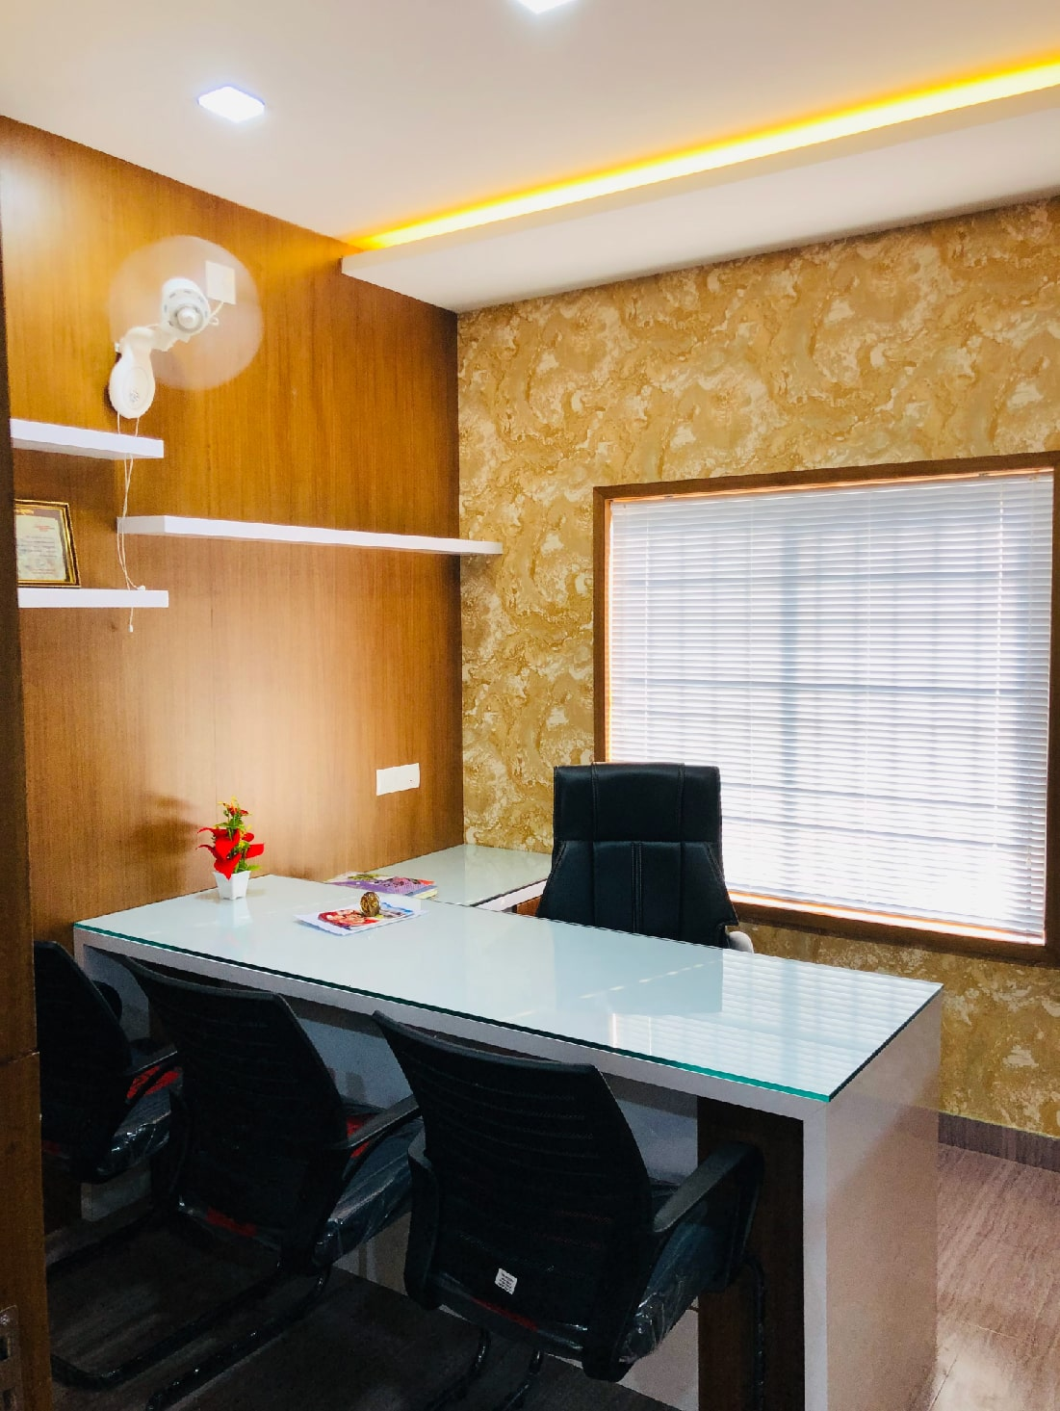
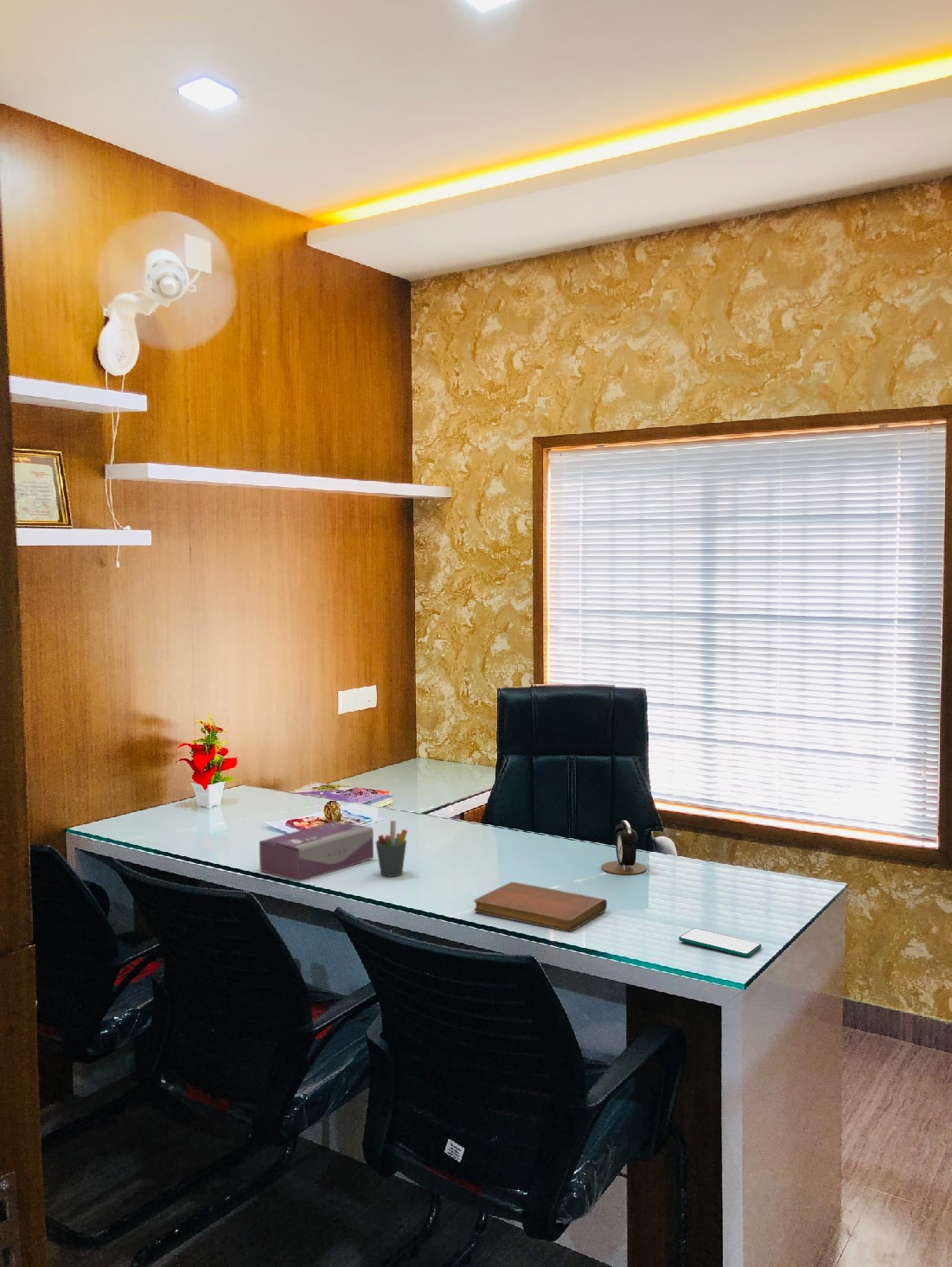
+ pen holder (392, 848)
+ alarm clock (623, 845)
+ notebook (540, 905)
+ tissue box (317, 848)
+ smartphone (719, 942)
